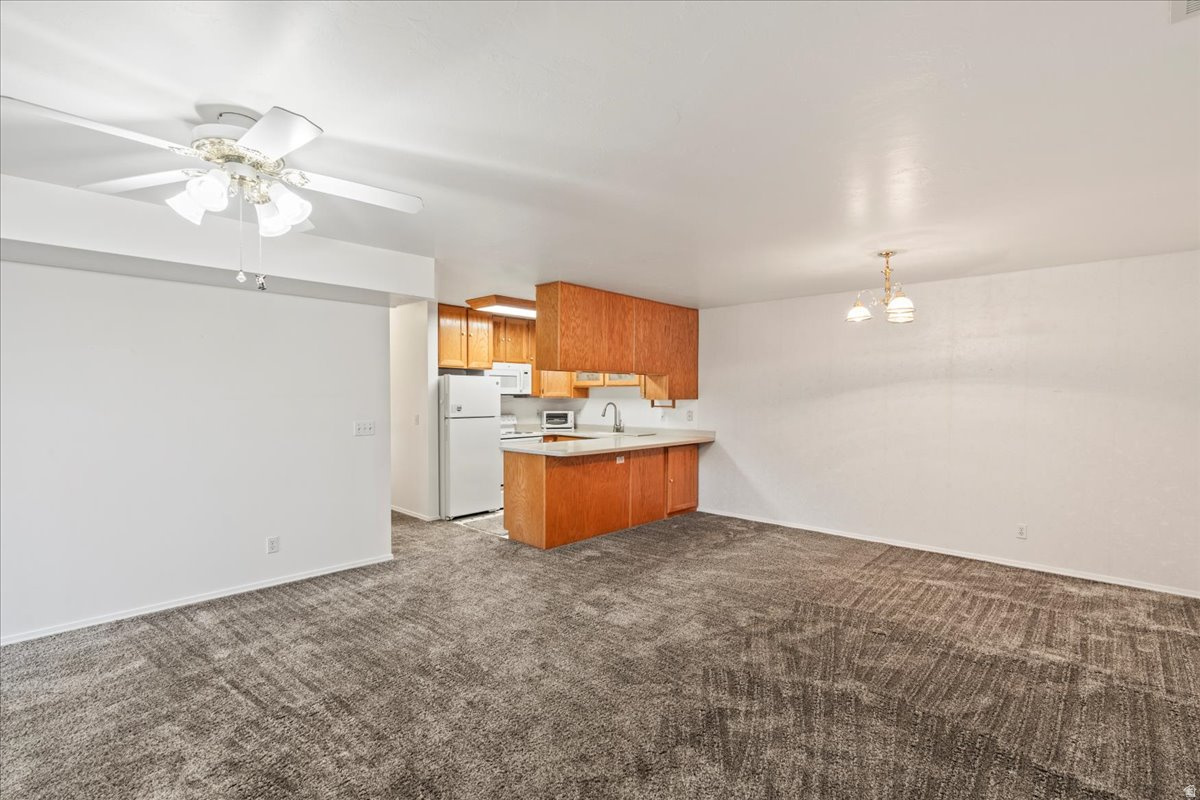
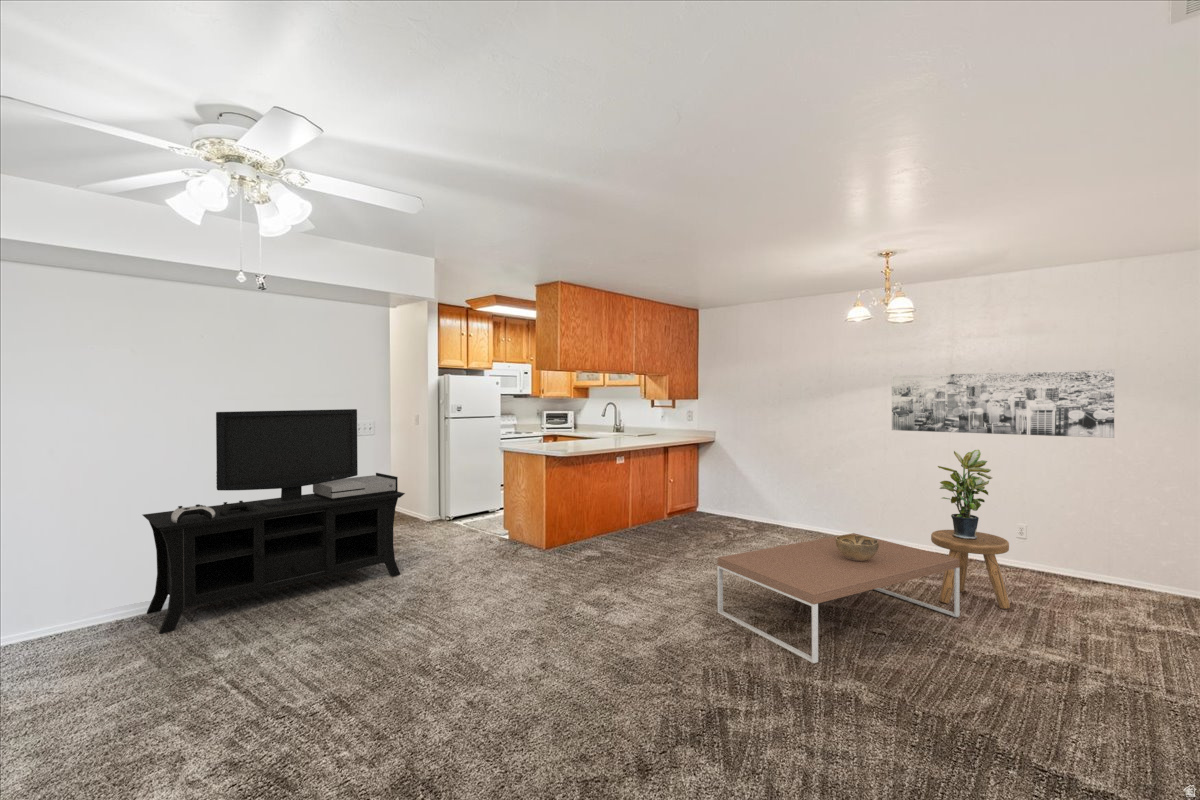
+ stool (966, 568)
+ decorative bowl (856, 548)
+ media console (285, 501)
+ potted plant (967, 492)
+ coffee table (837, 586)
+ wall art (990, 403)
